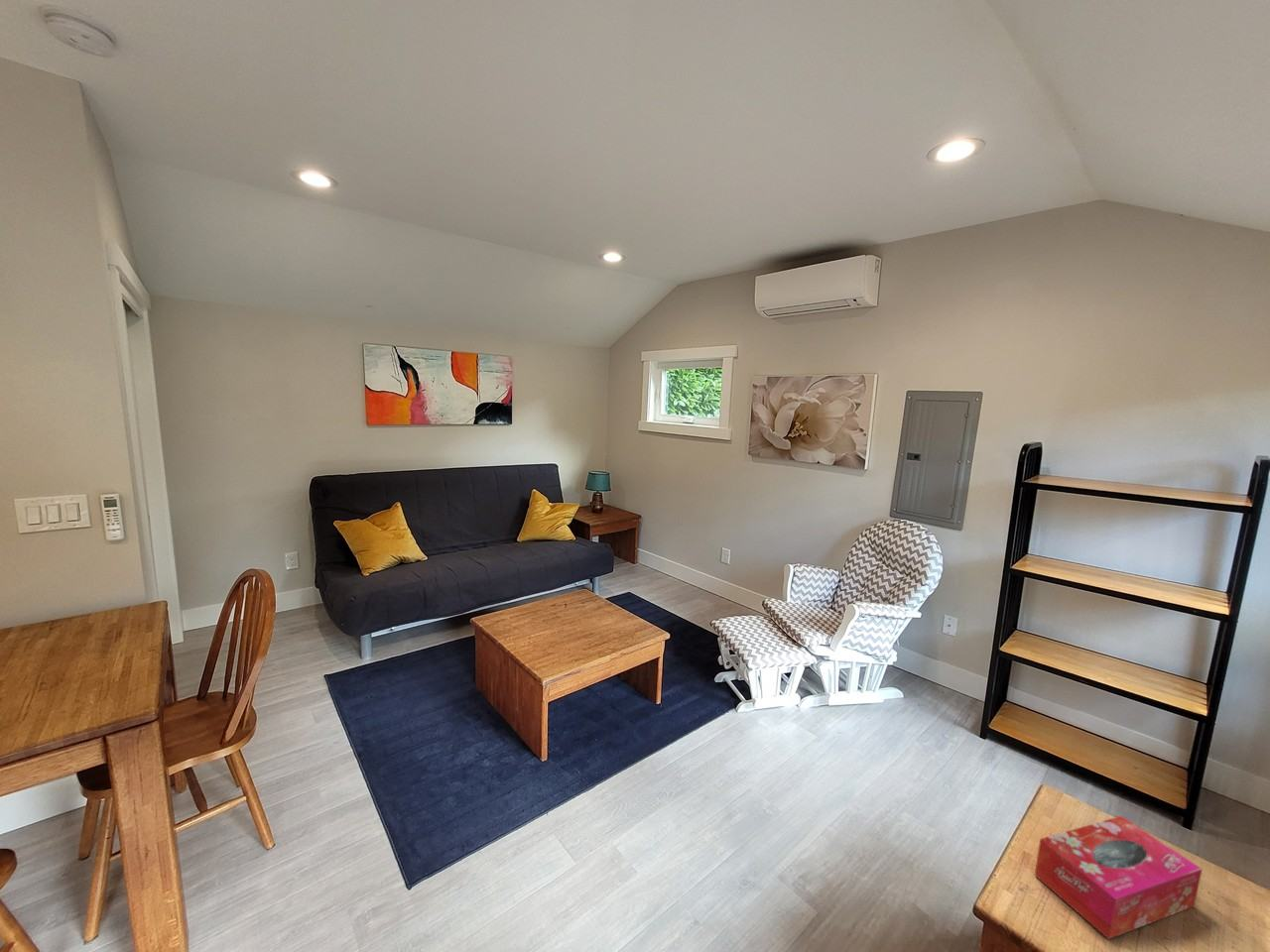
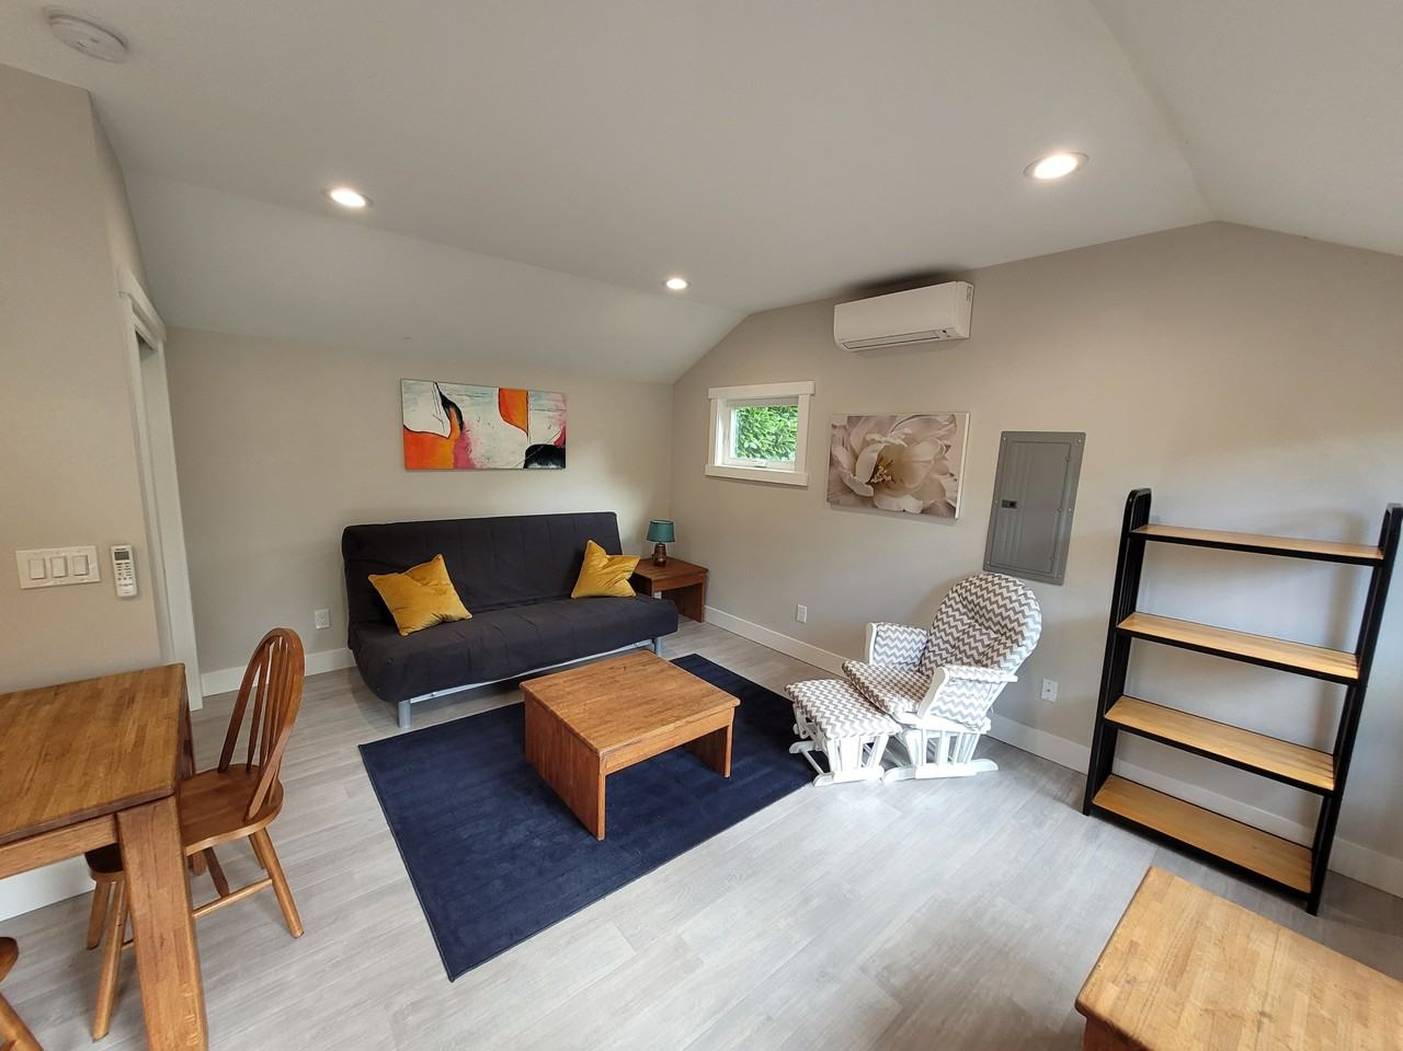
- tissue box (1115, 872)
